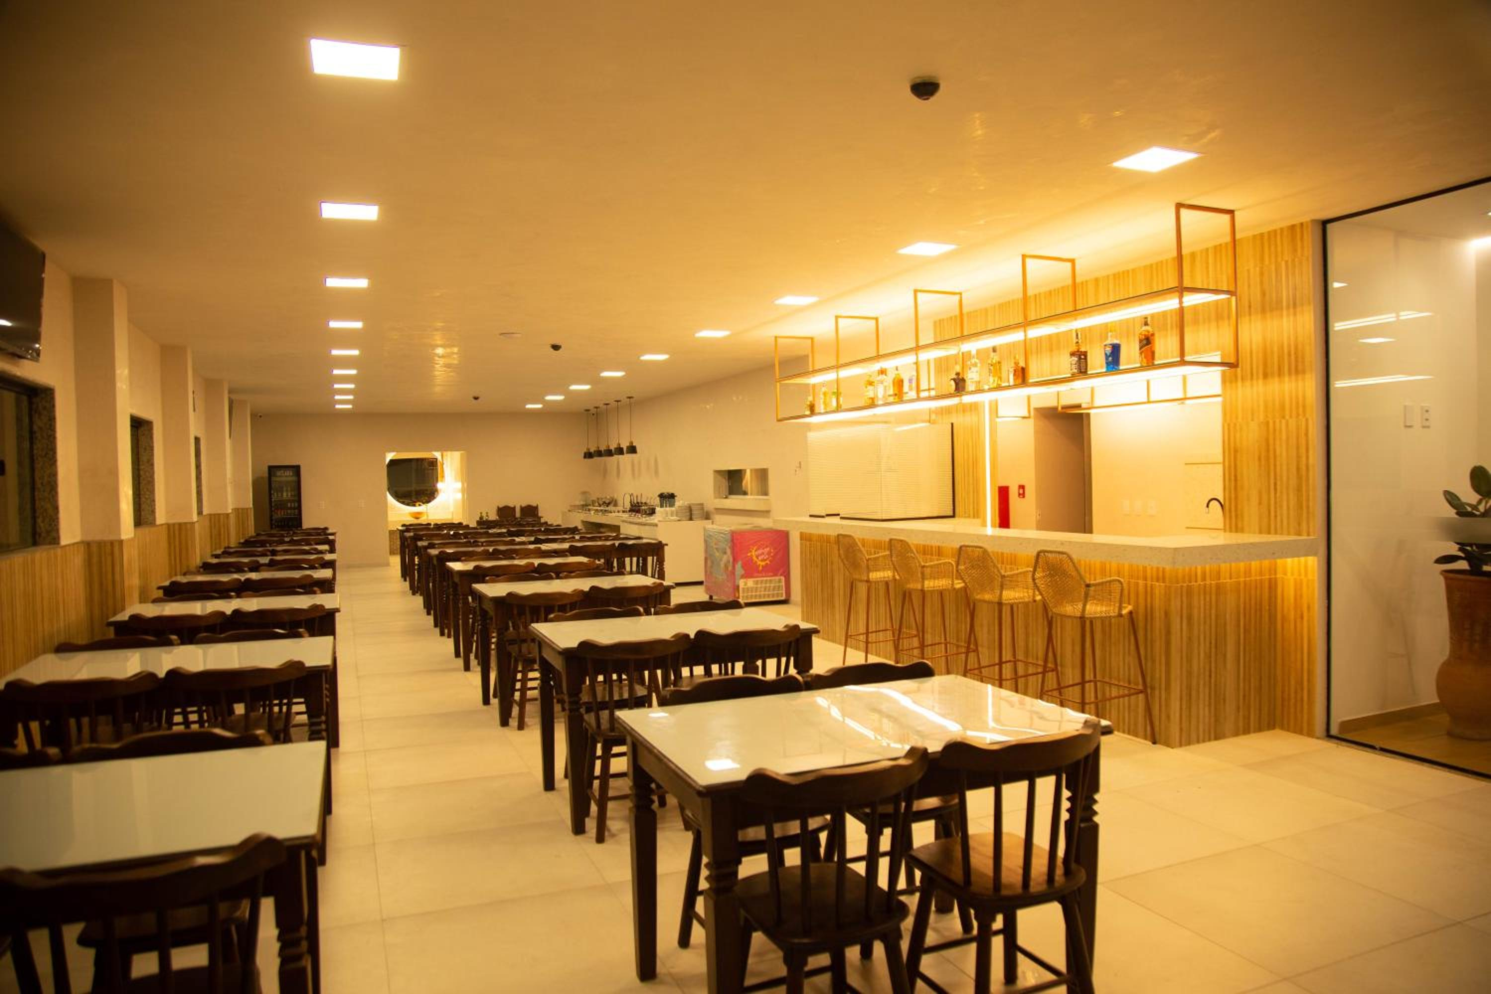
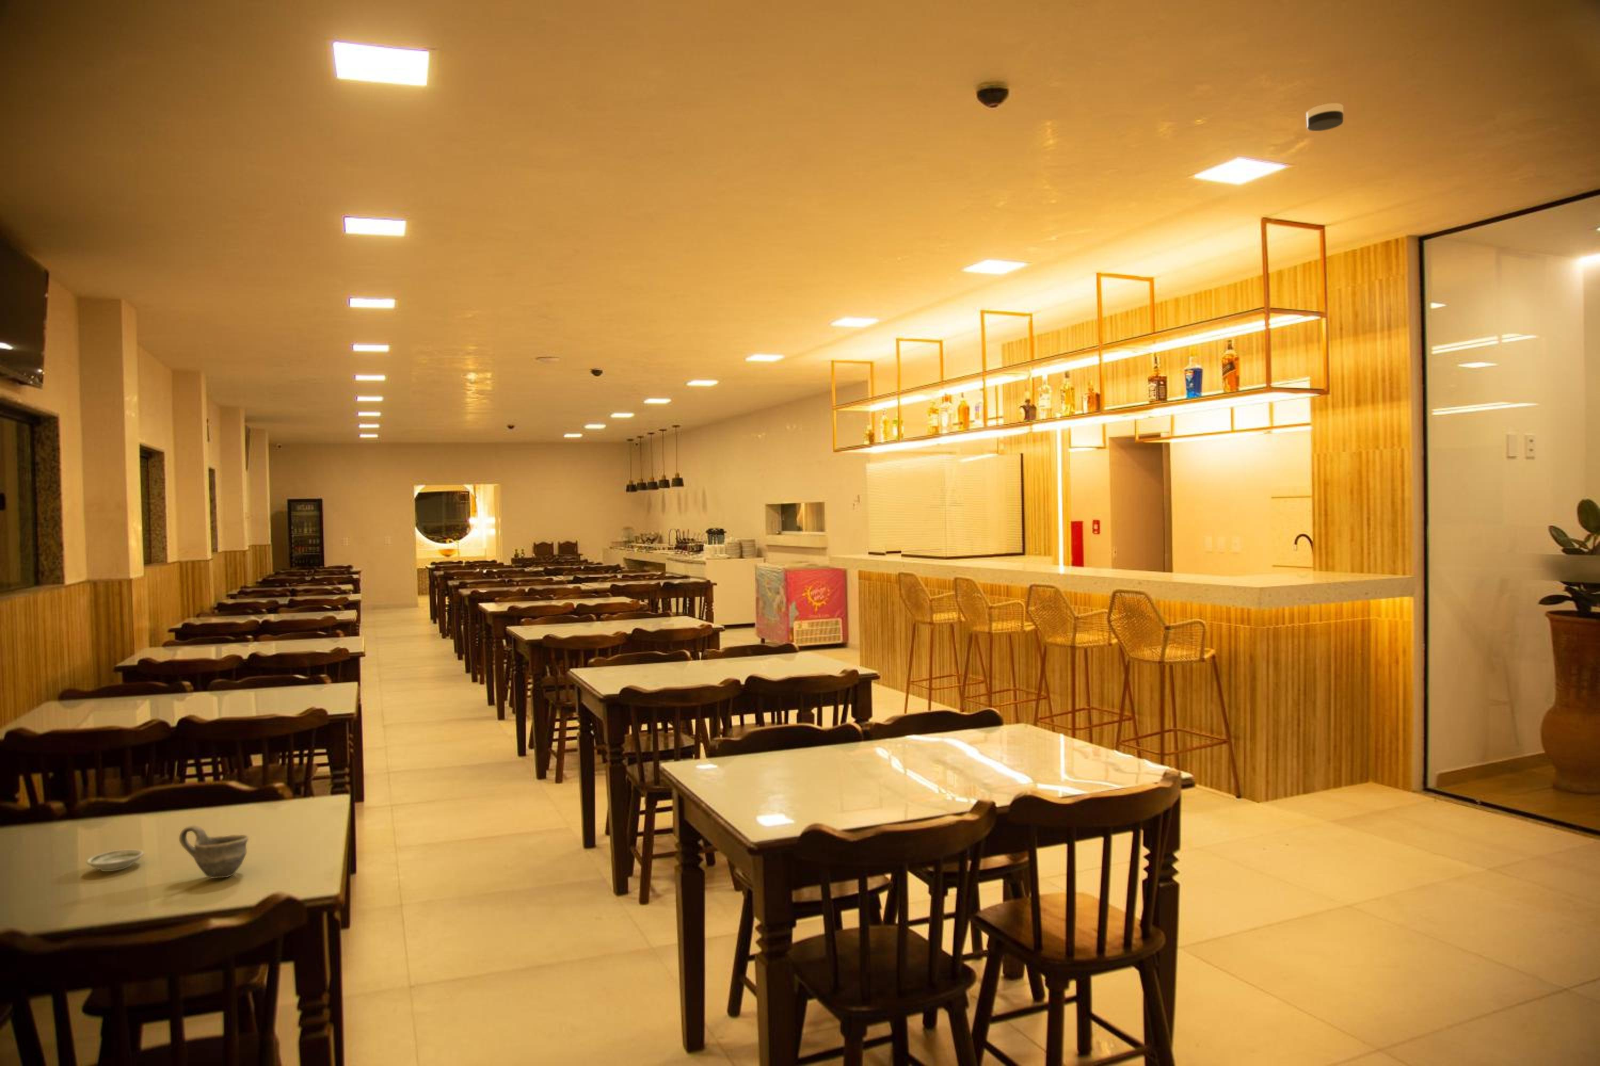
+ saucer (115, 861)
+ smoke detector (1325, 118)
+ cup (218, 849)
